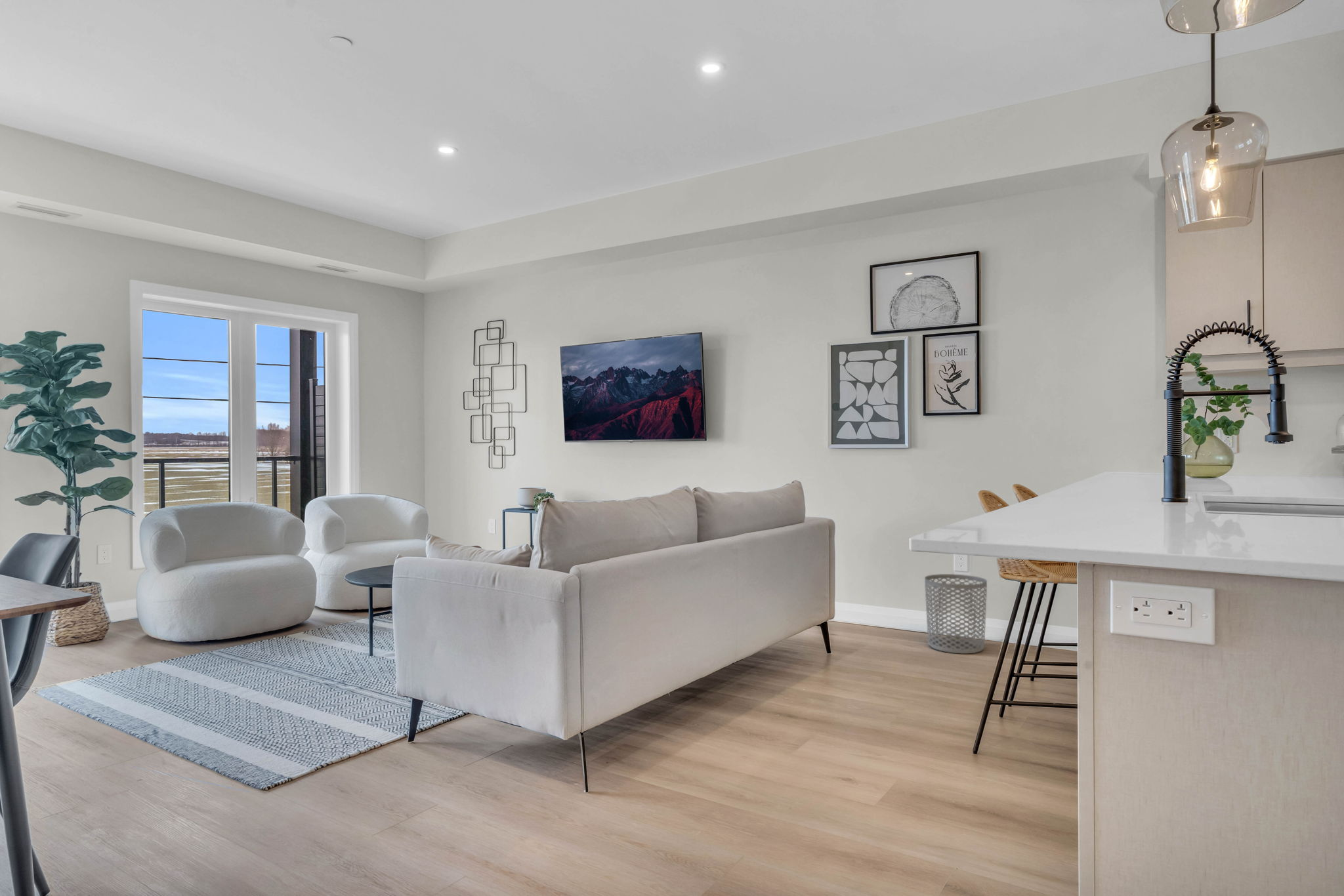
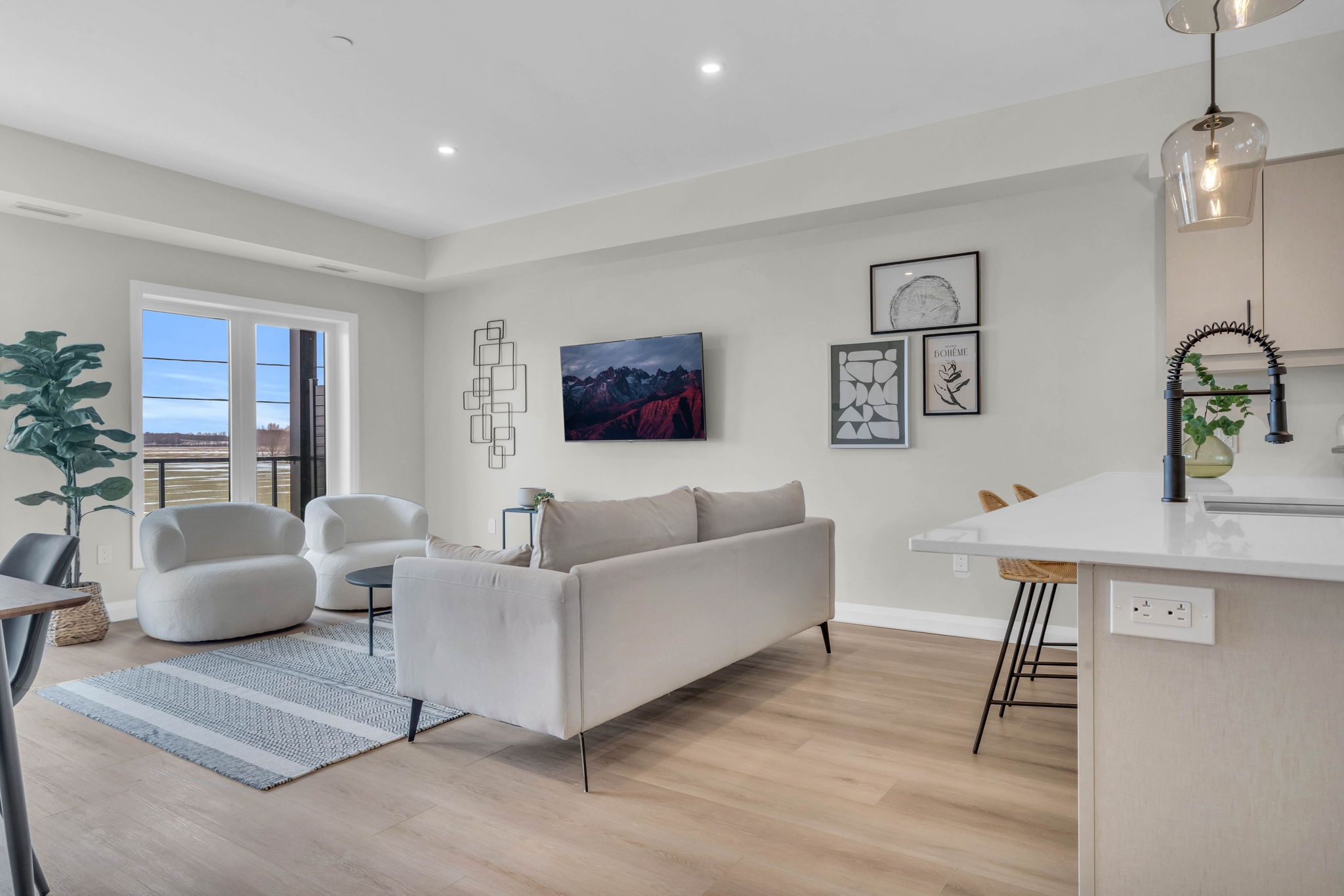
- waste bin (956, 613)
